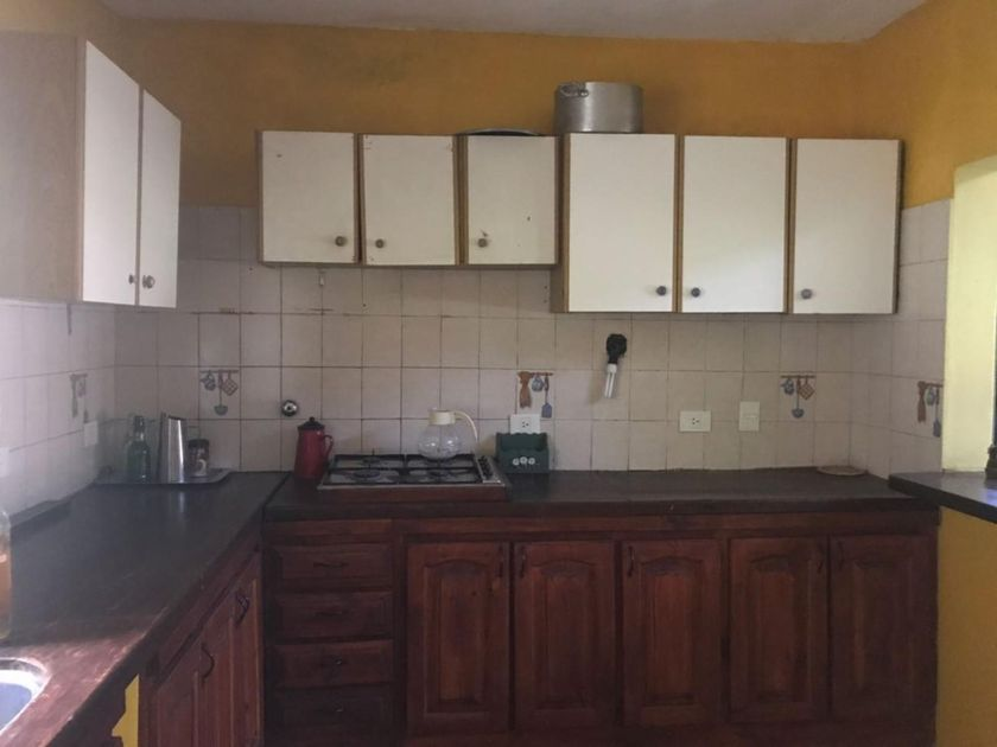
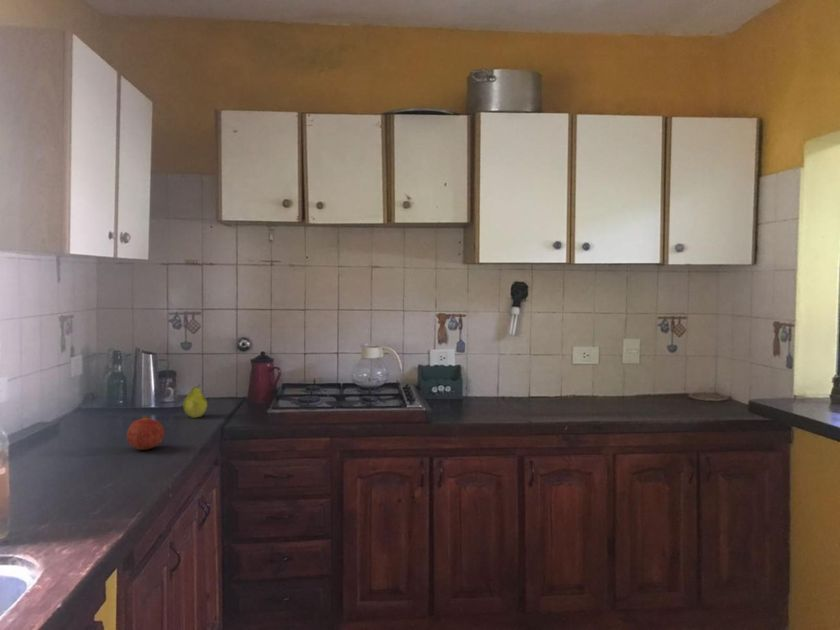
+ fruit (195, 401)
+ fruit (145, 432)
